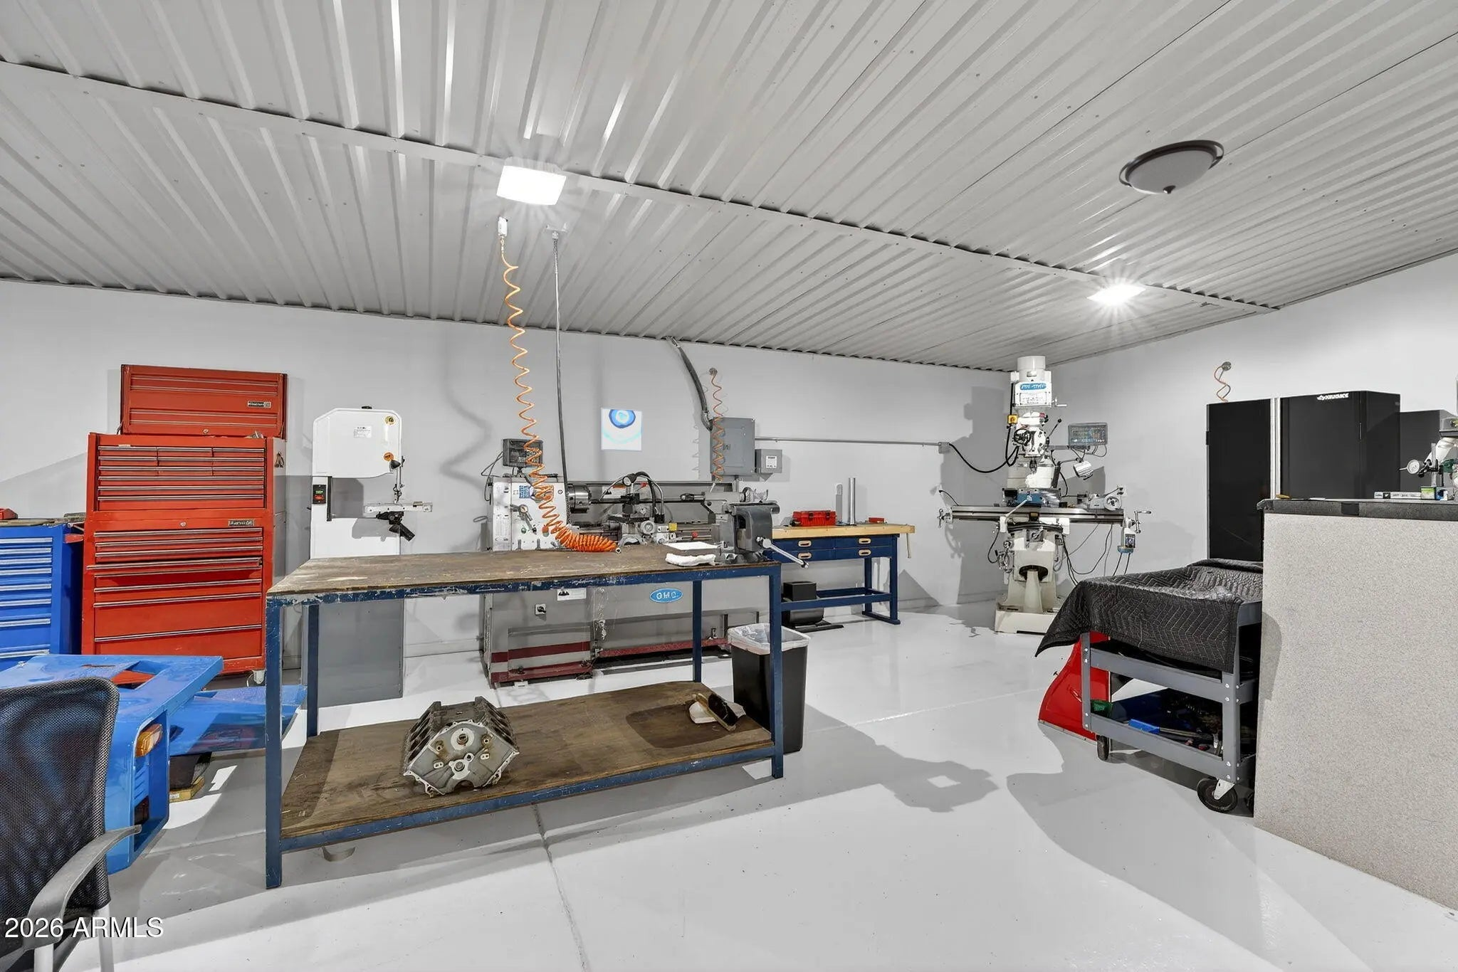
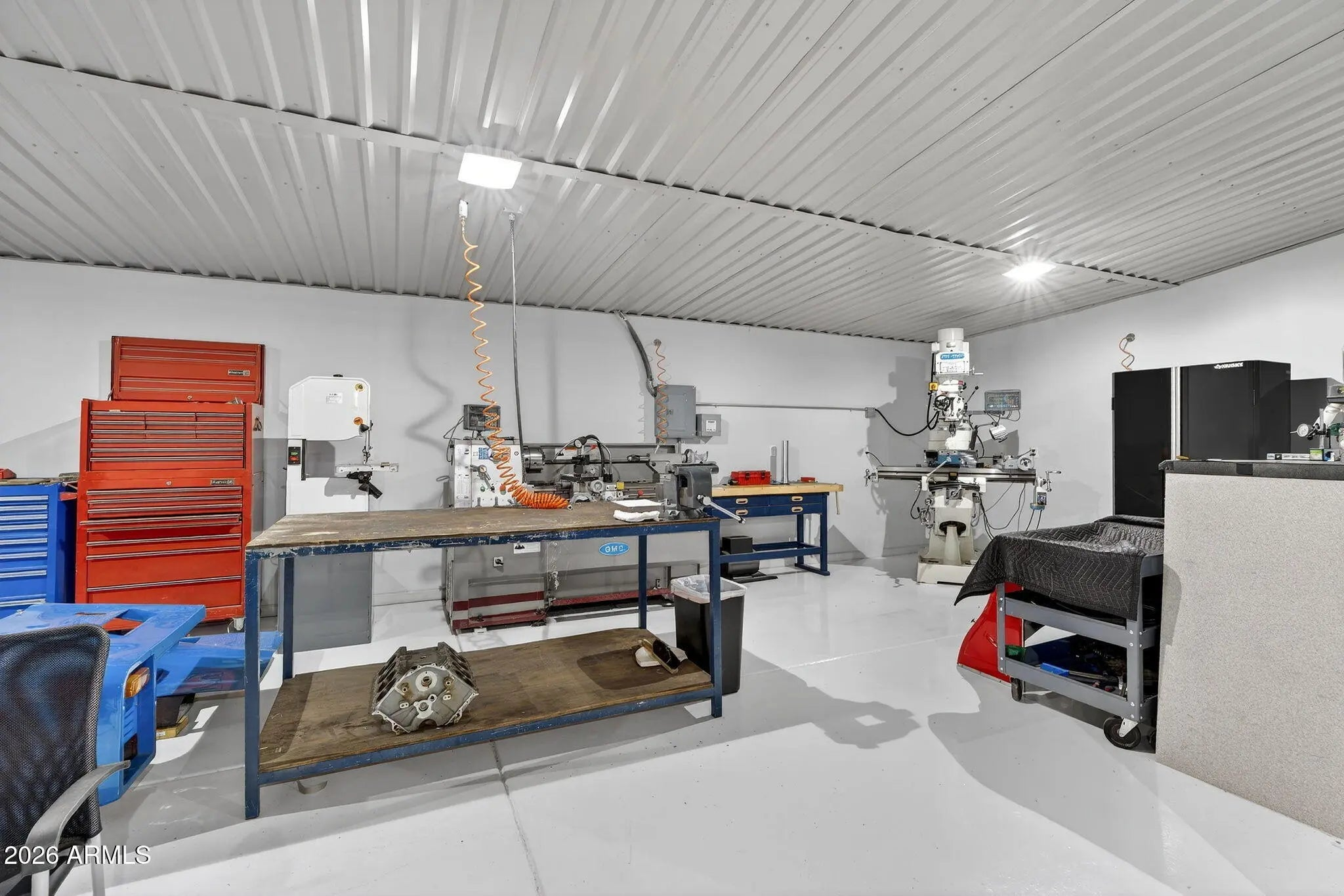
- light fixture (1169, 178)
- wall art (622, 430)
